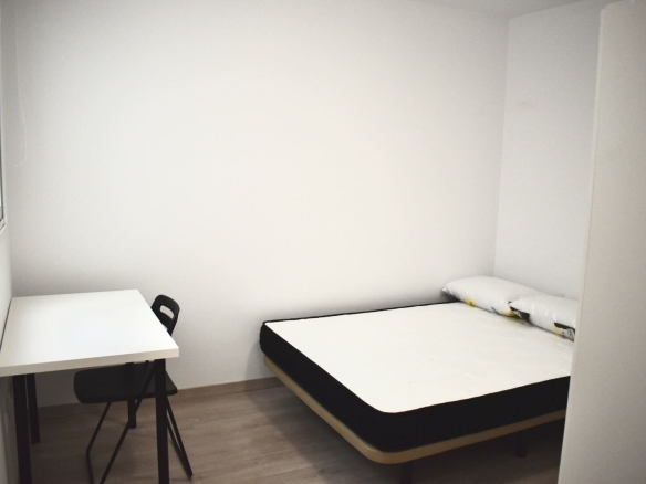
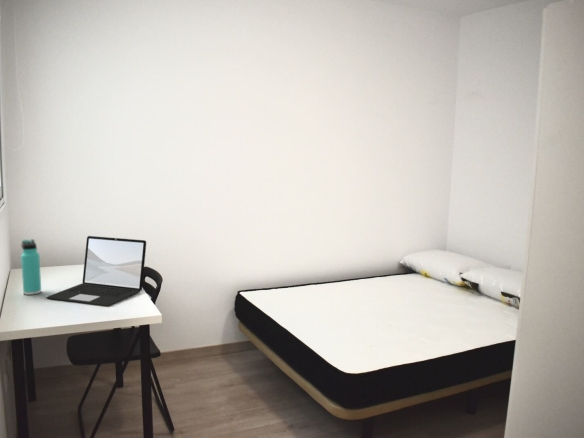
+ laptop (97, 268)
+ thermos bottle (30, 266)
